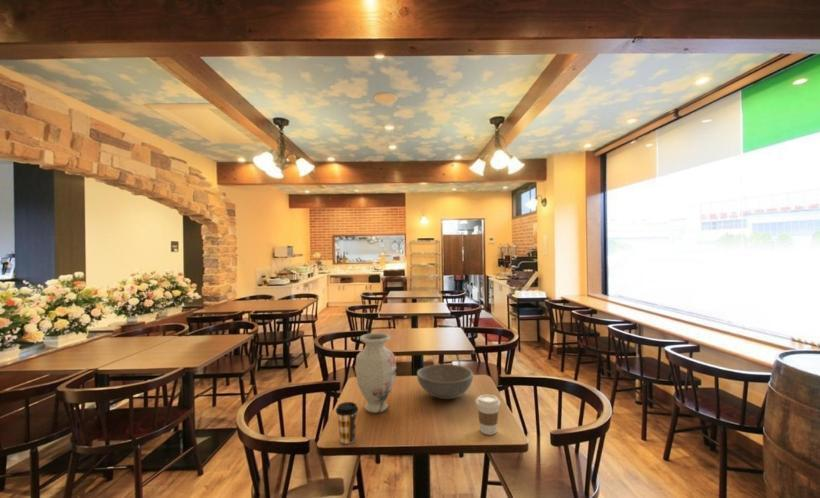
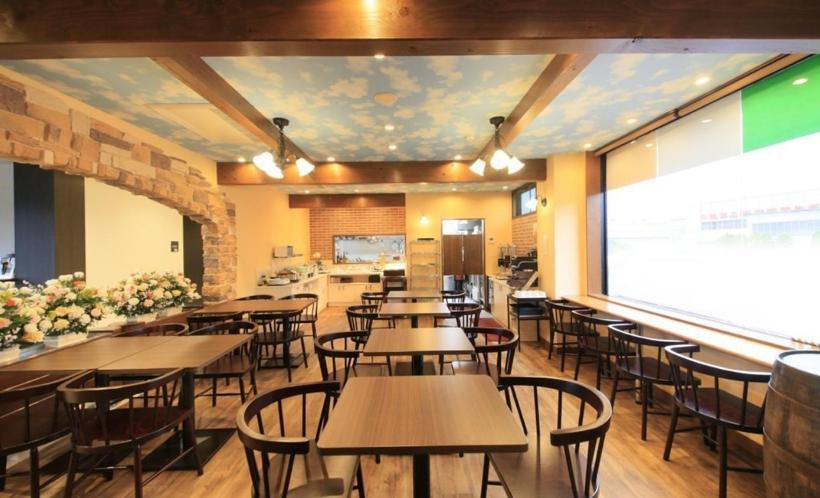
- coffee cup (488, 414)
- coffee cup (347, 422)
- bowl (445, 383)
- vase (375, 372)
